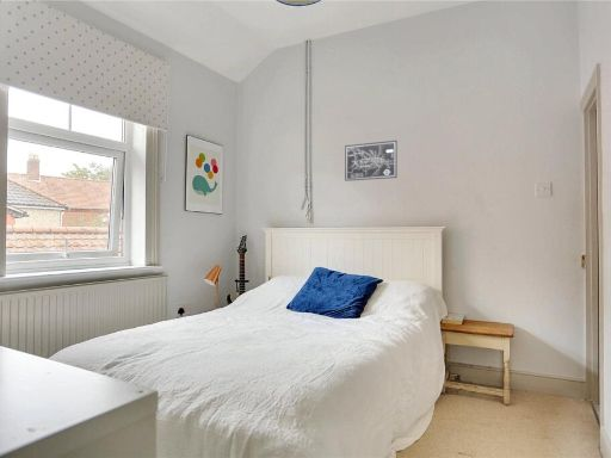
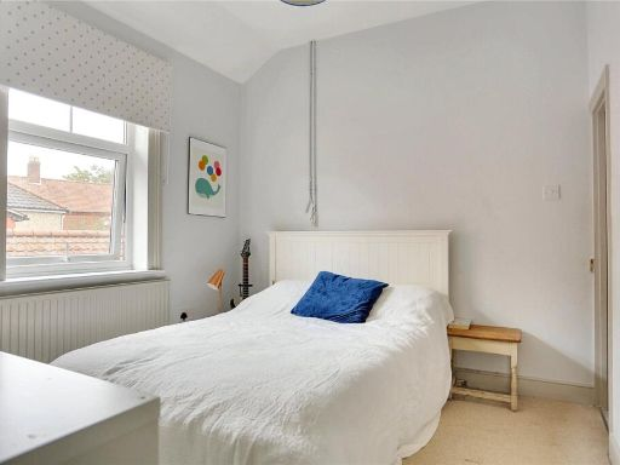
- wall art (370, 161)
